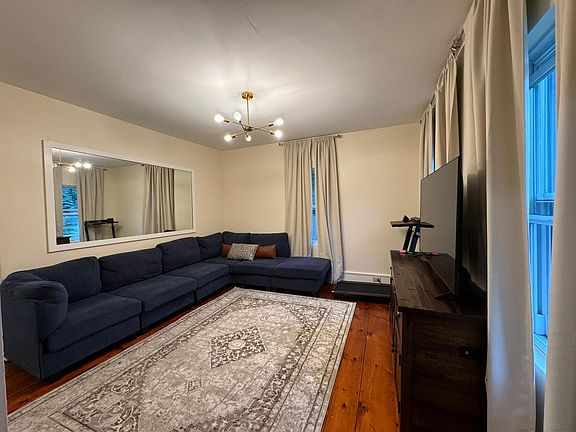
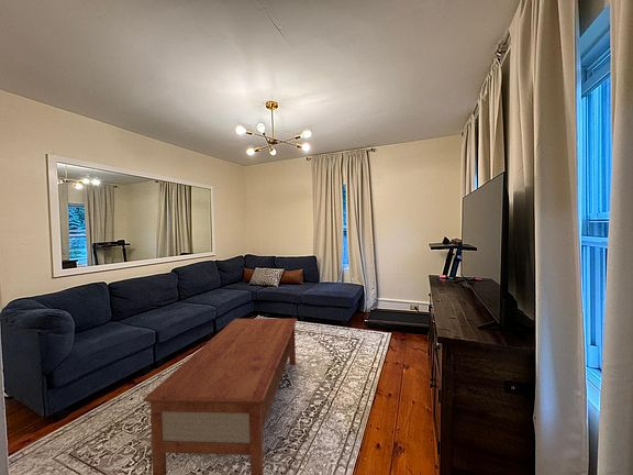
+ coffee table (244, 374)
